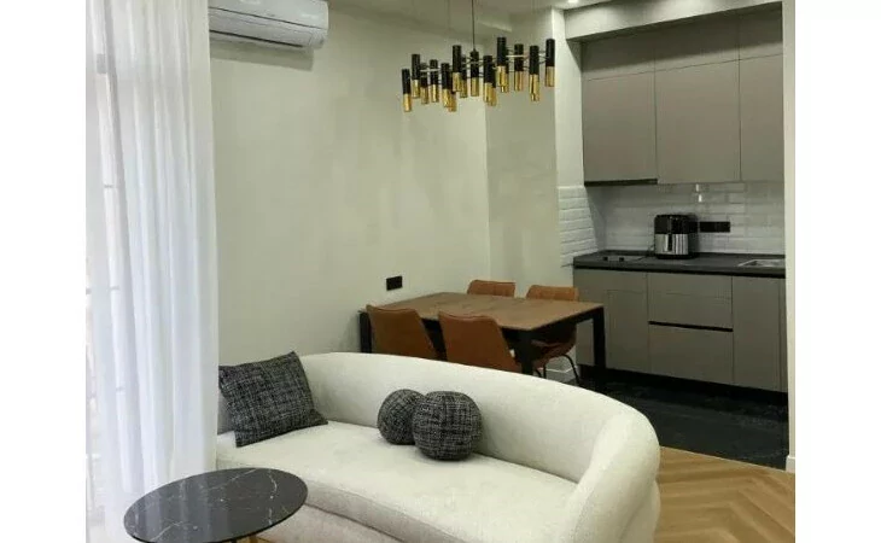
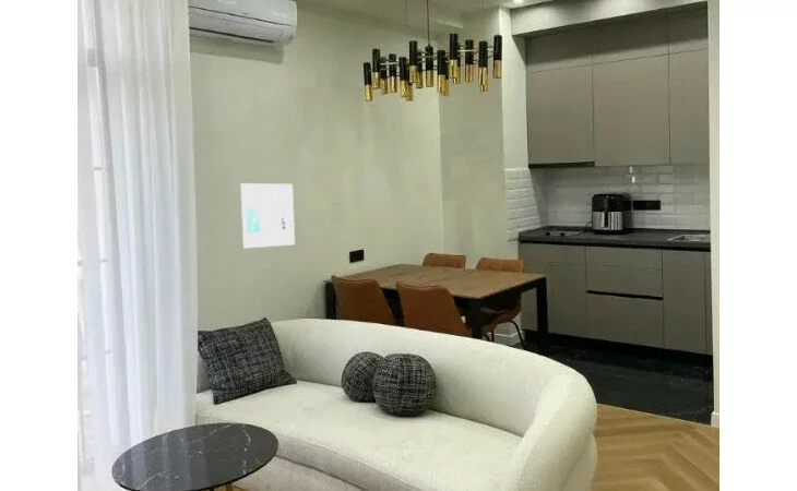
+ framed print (269, 215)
